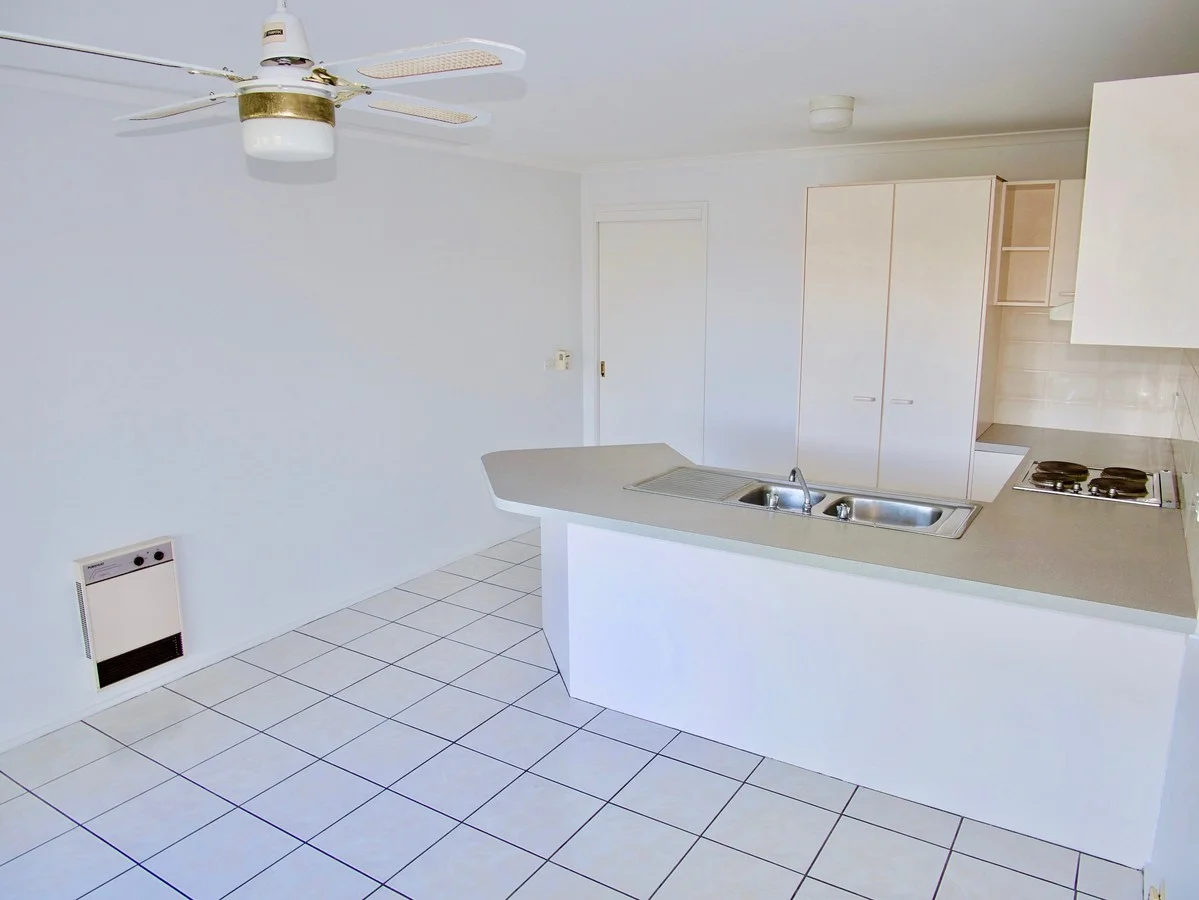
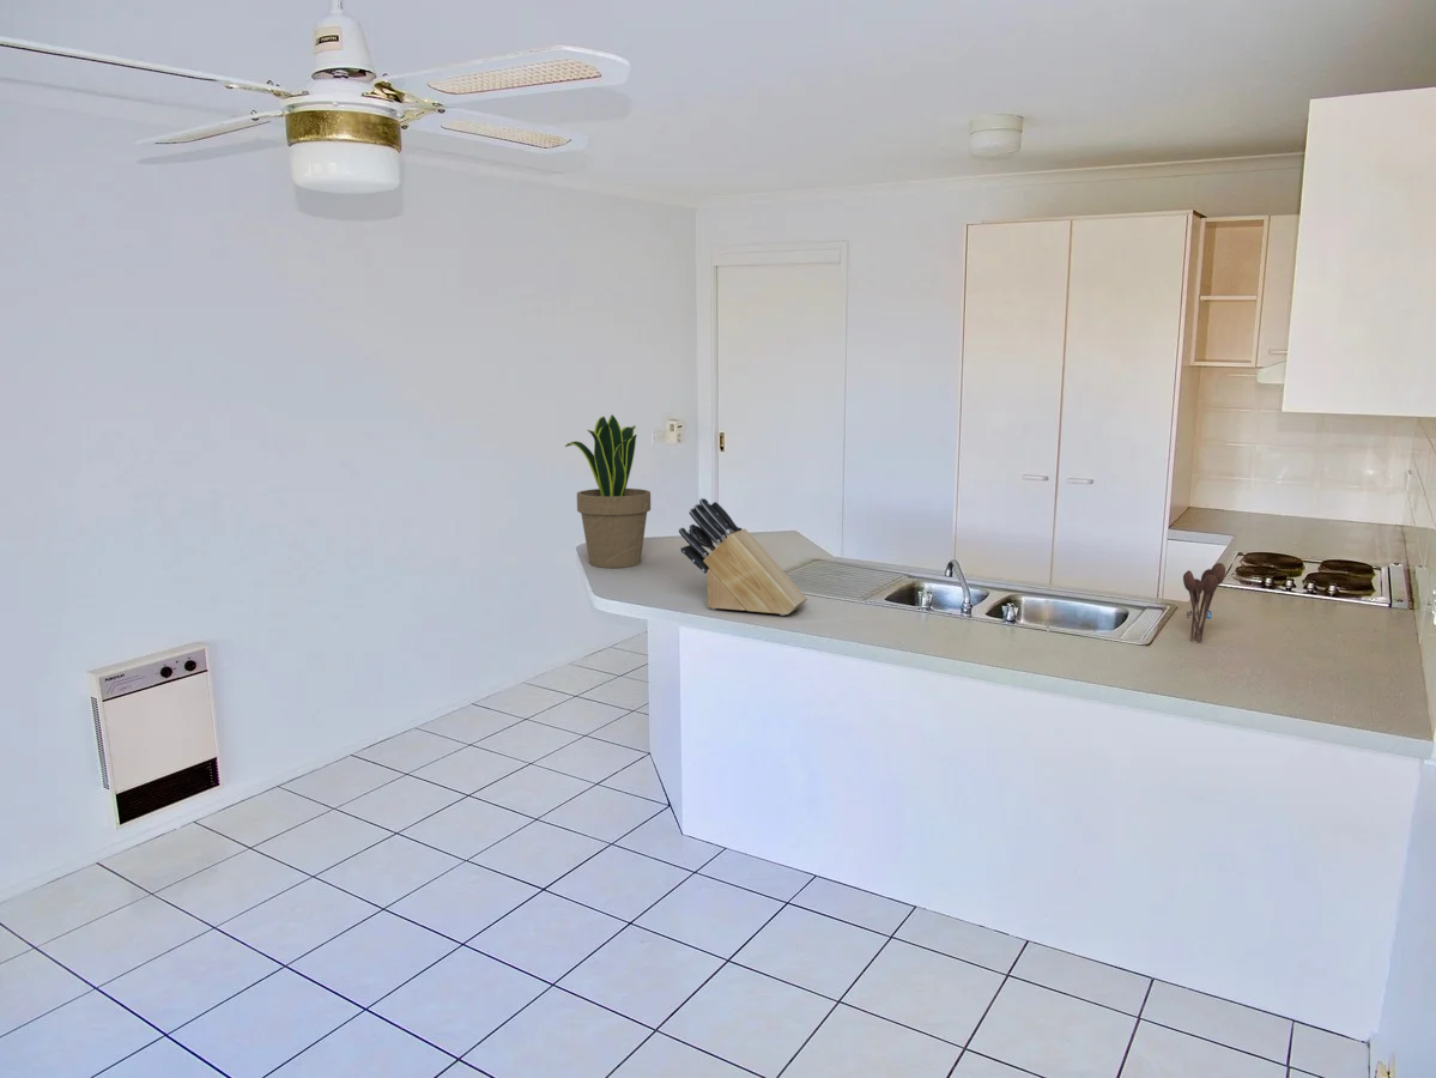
+ potted plant (608, 489)
+ utensil holder (1202, 602)
+ knife block (741, 553)
